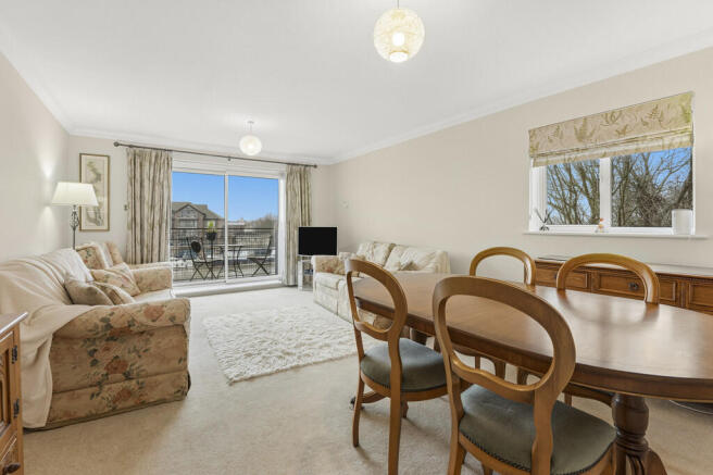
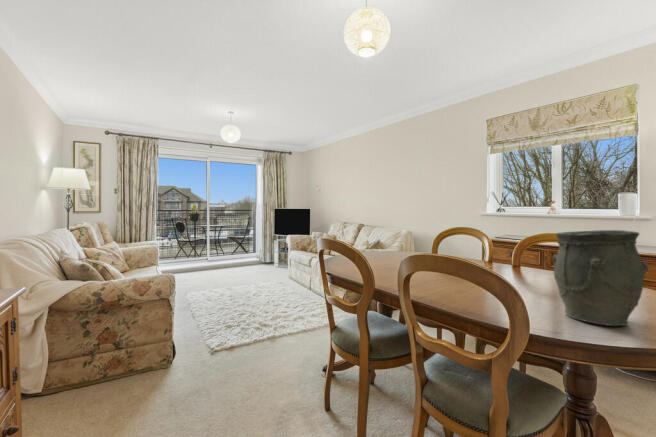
+ vase (596, 274)
